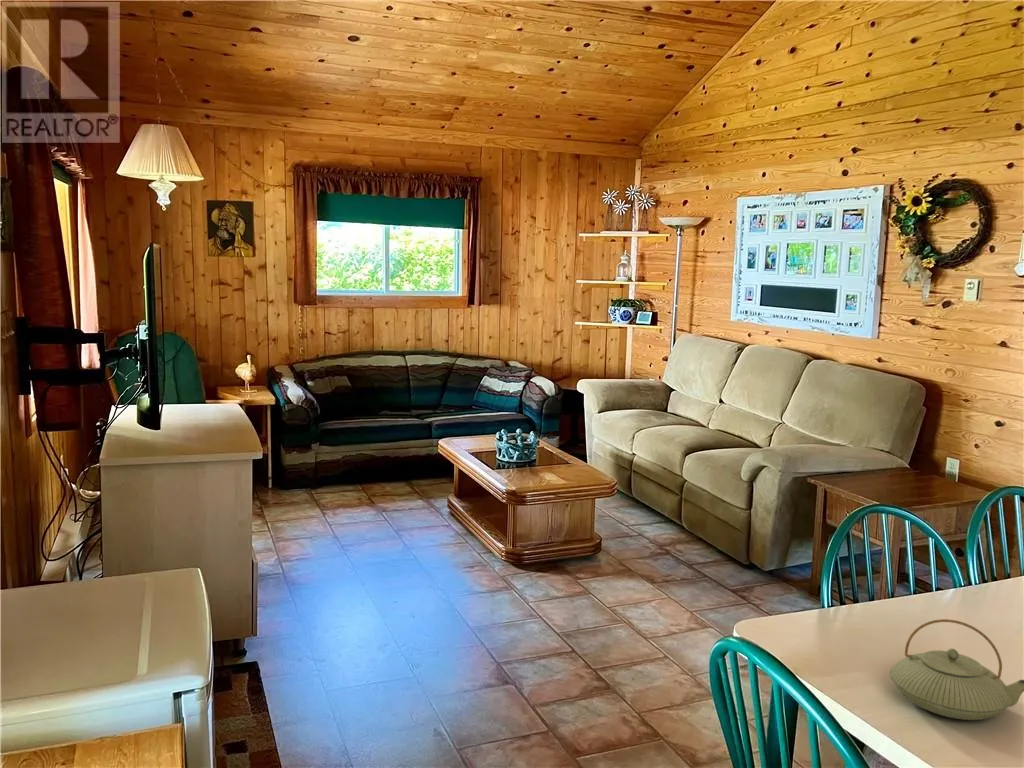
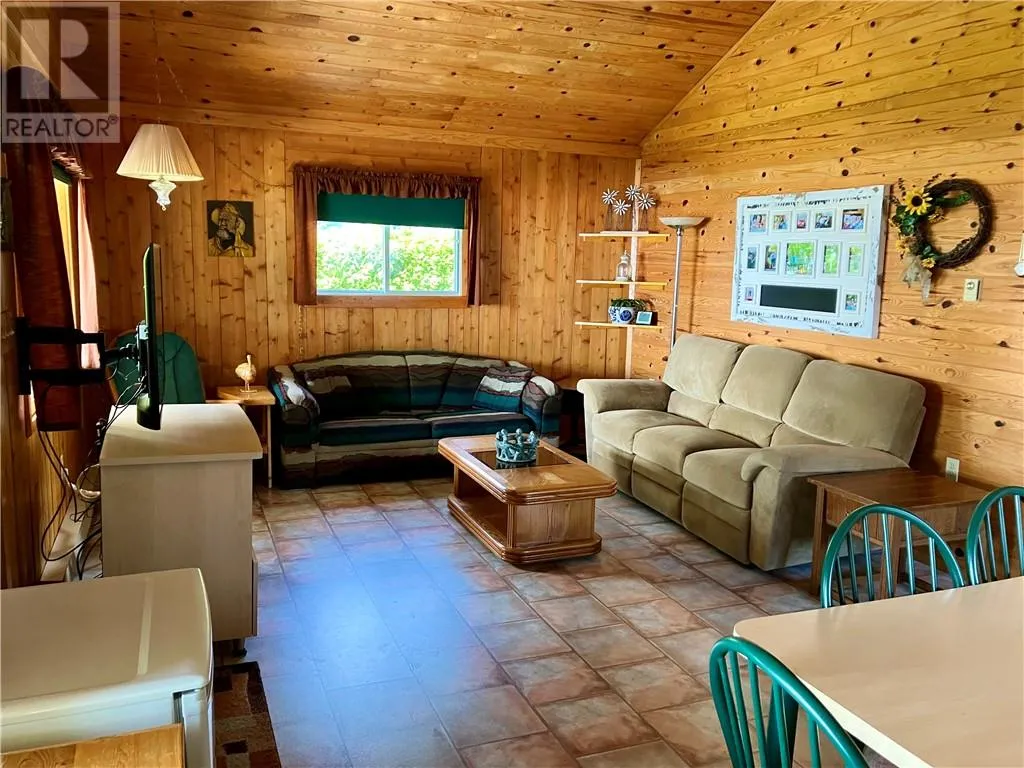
- teapot (960, 663)
